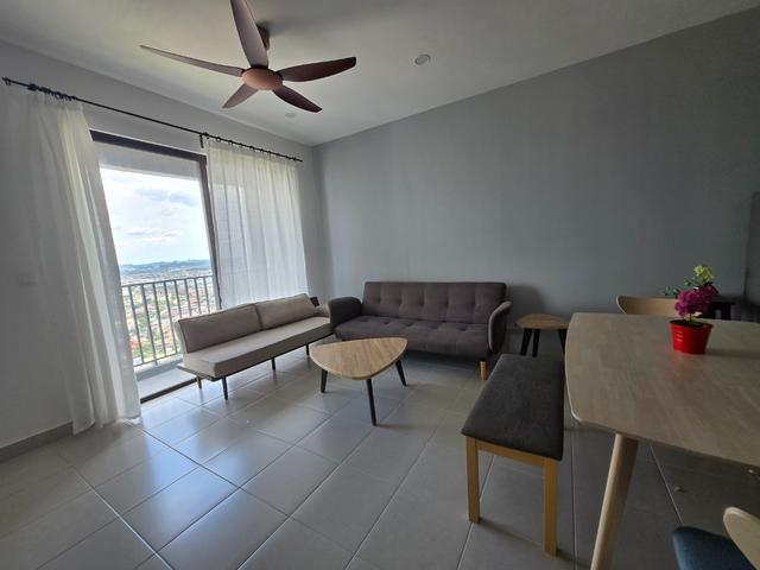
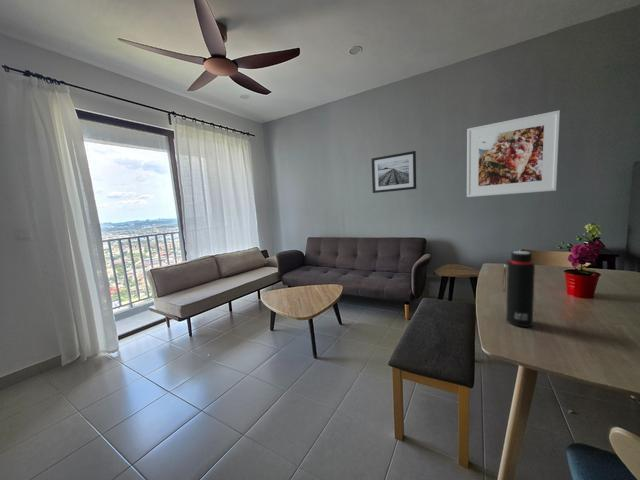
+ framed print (508, 157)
+ water bottle (517, 287)
+ wall art (393, 173)
